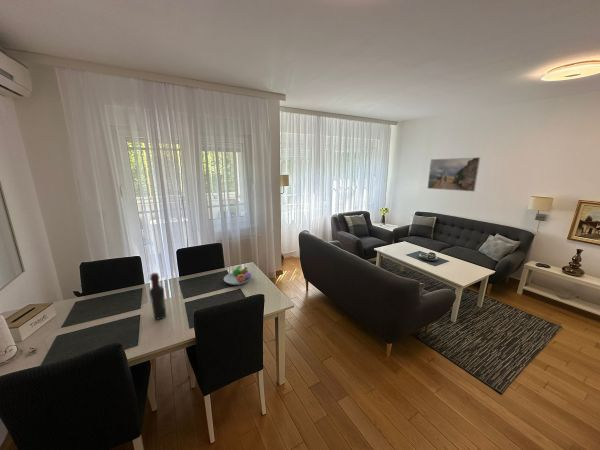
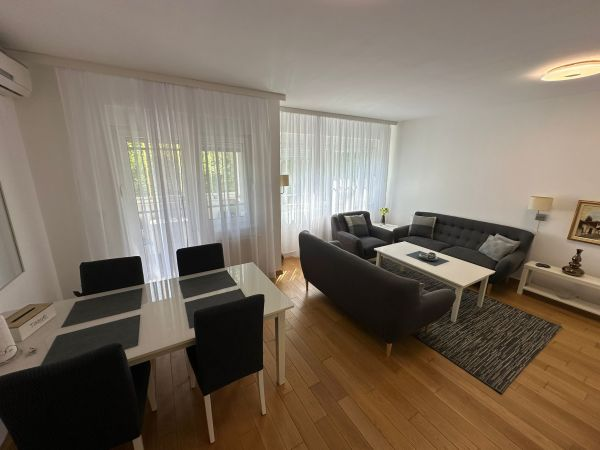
- fruit bowl (238, 274)
- wine bottle (157, 295)
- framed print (451, 174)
